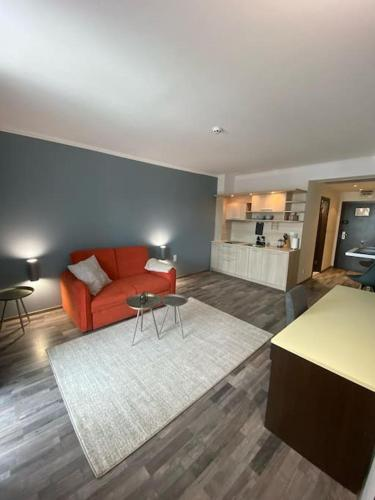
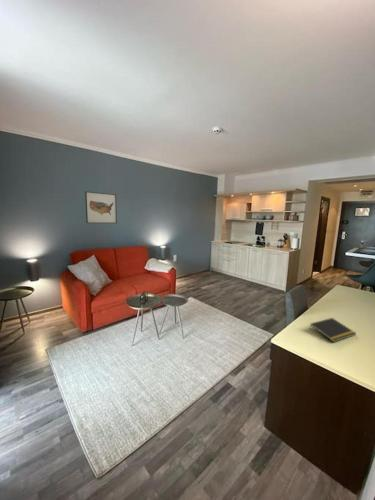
+ wall art (101, 208)
+ notepad (332, 329)
